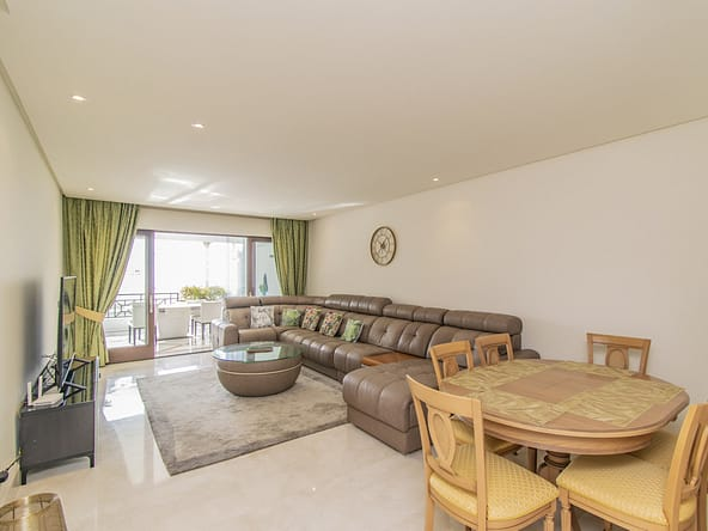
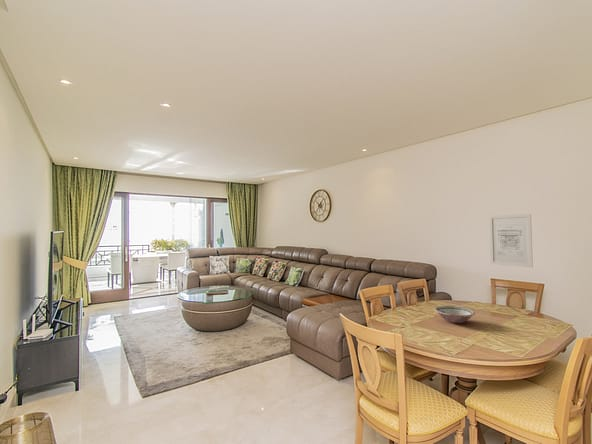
+ bowl (454, 315)
+ wall art (509, 240)
